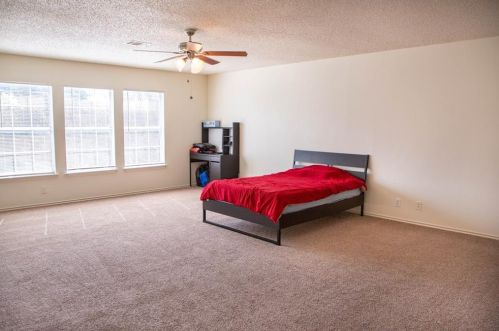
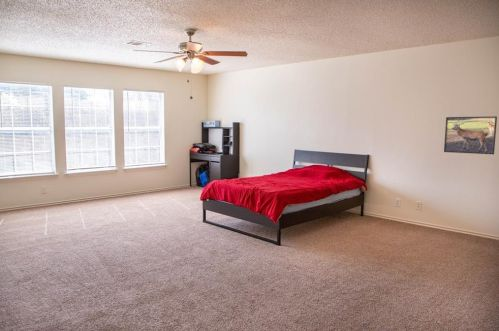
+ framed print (469, 135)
